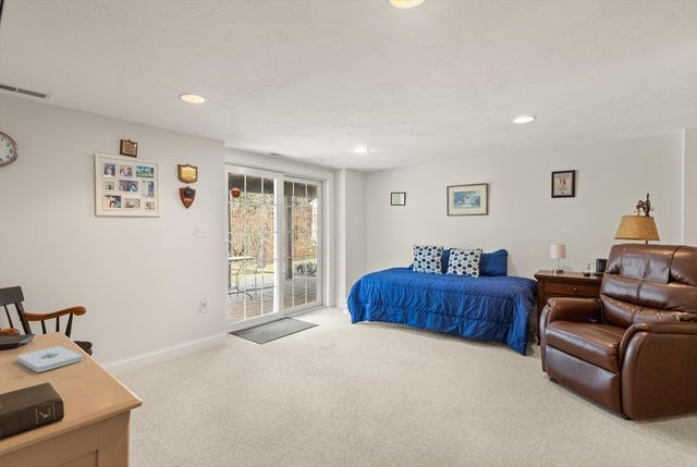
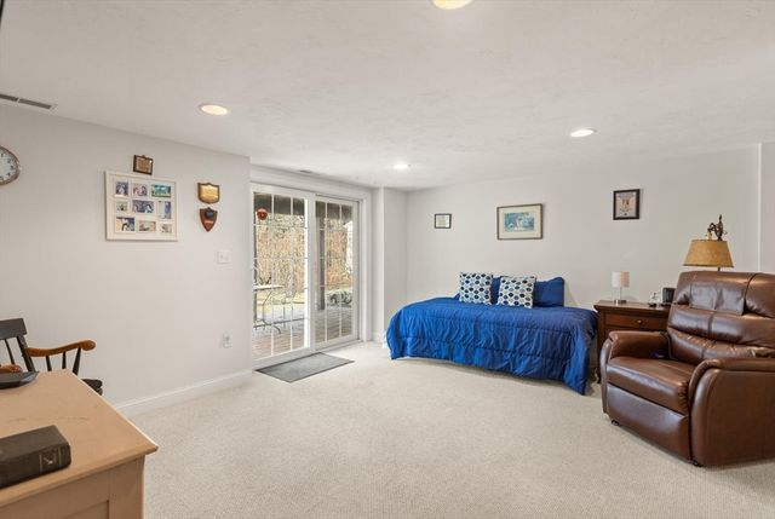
- notepad (49, 357)
